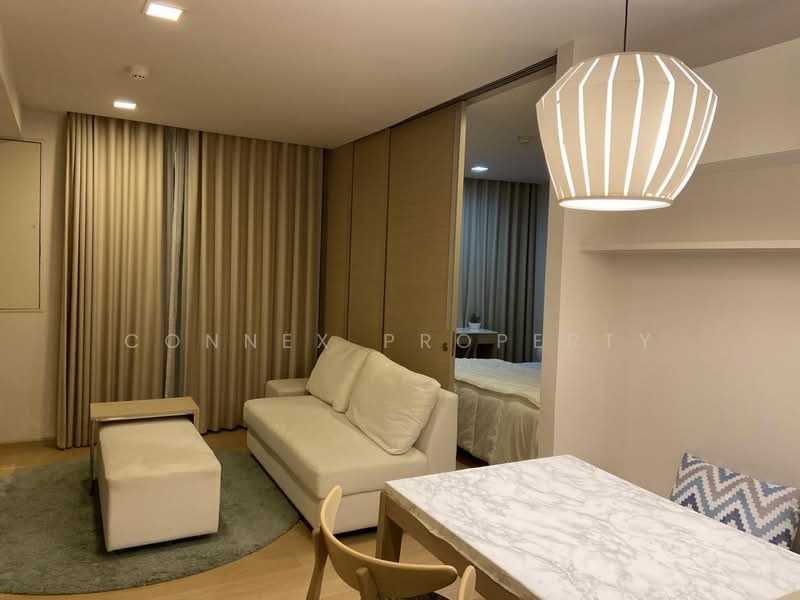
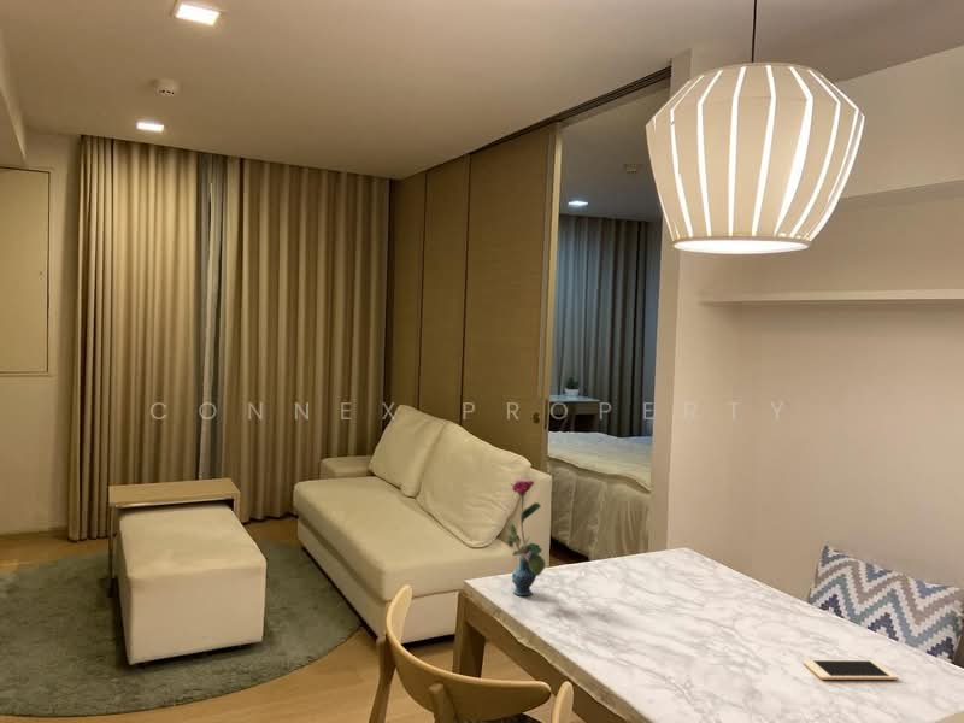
+ vase (523, 539)
+ cell phone (848, 669)
